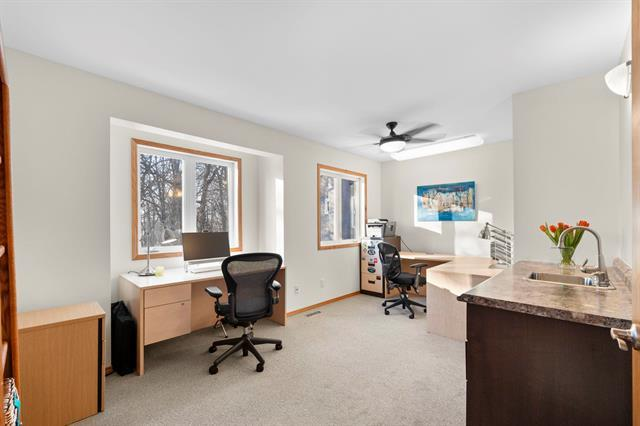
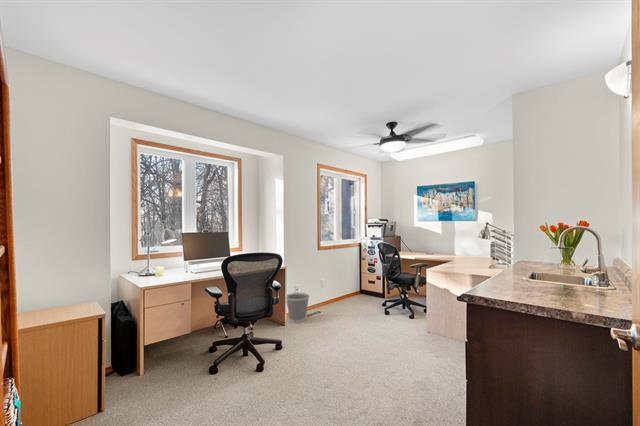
+ wastebasket (297, 307)
